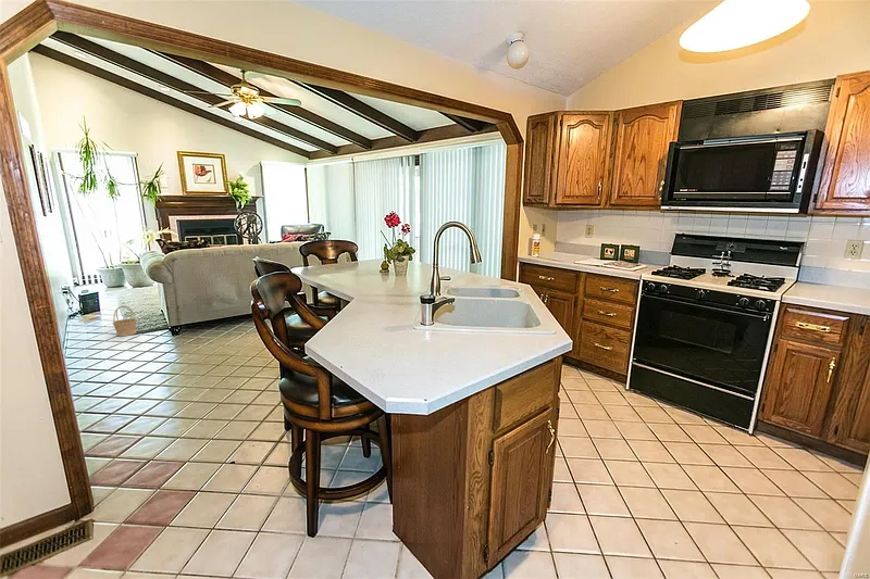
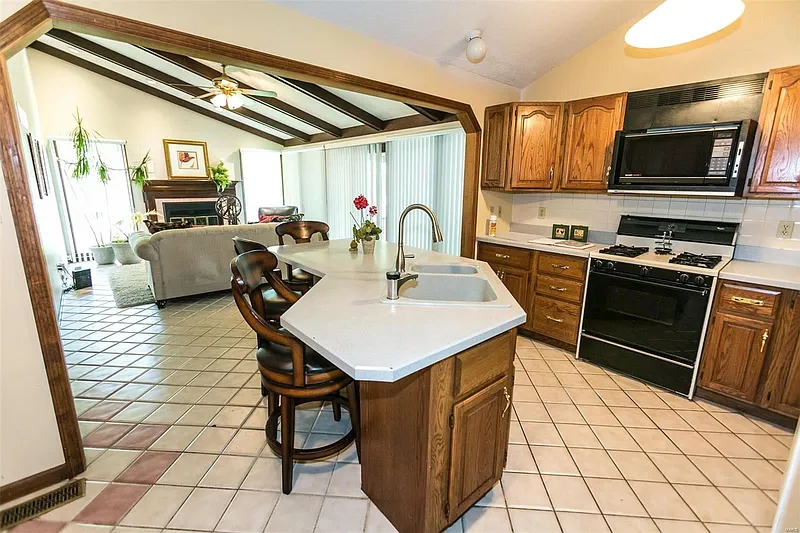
- basket (124, 319)
